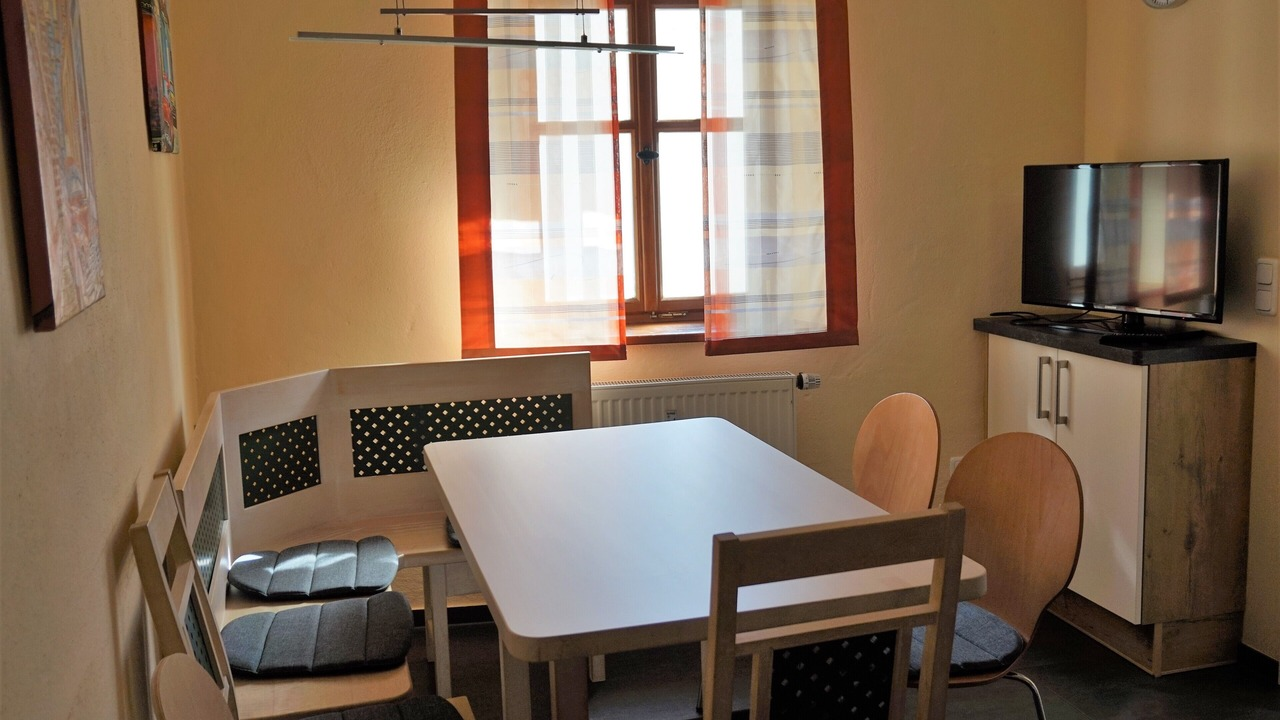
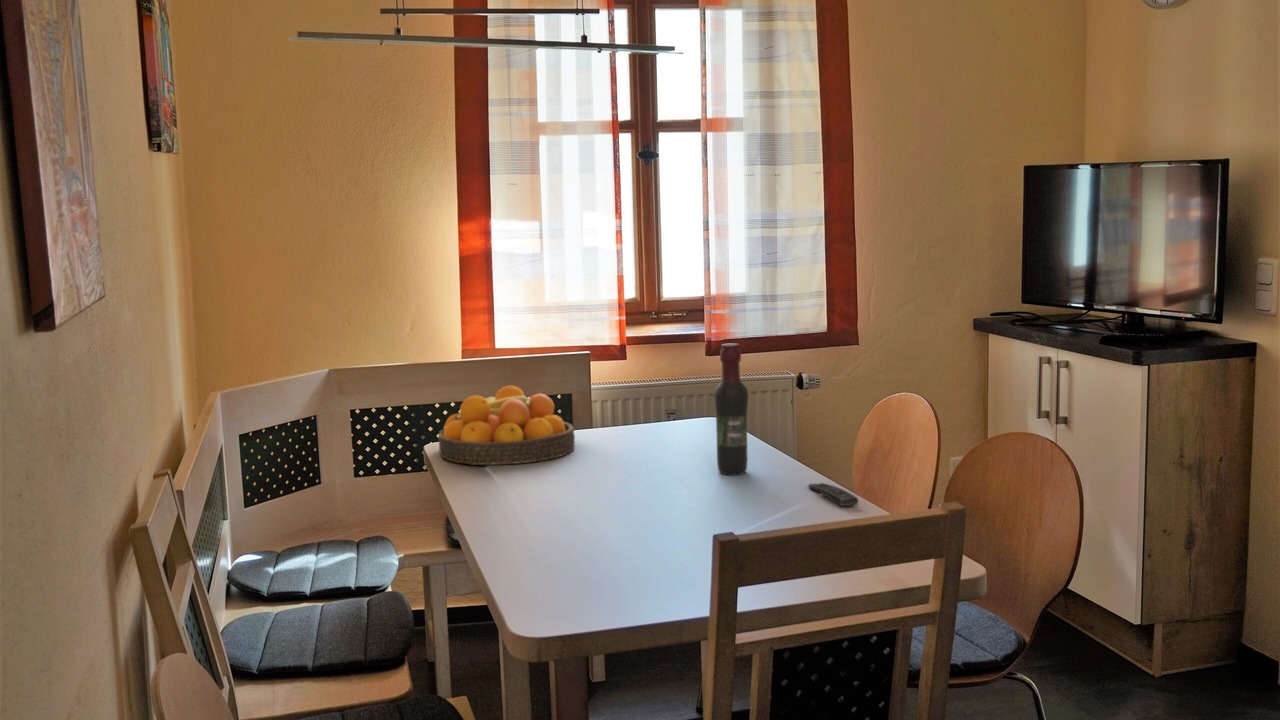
+ fruit bowl (506, 420)
+ wine bottle (731, 409)
+ remote control (830, 492)
